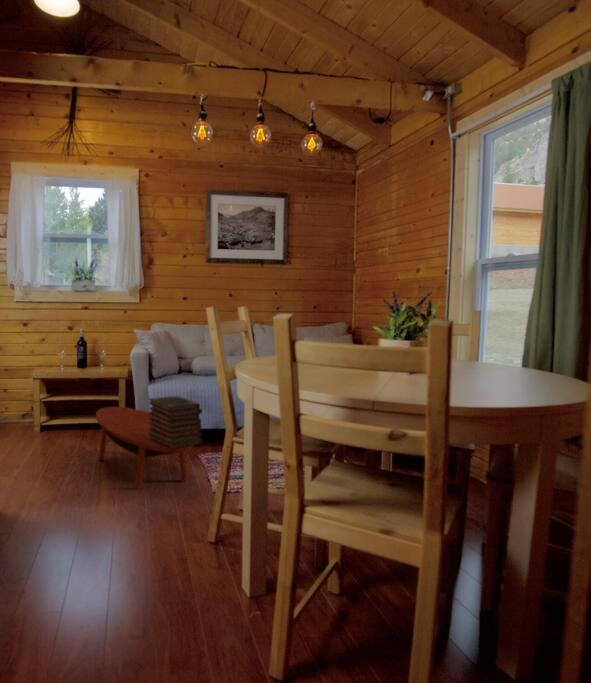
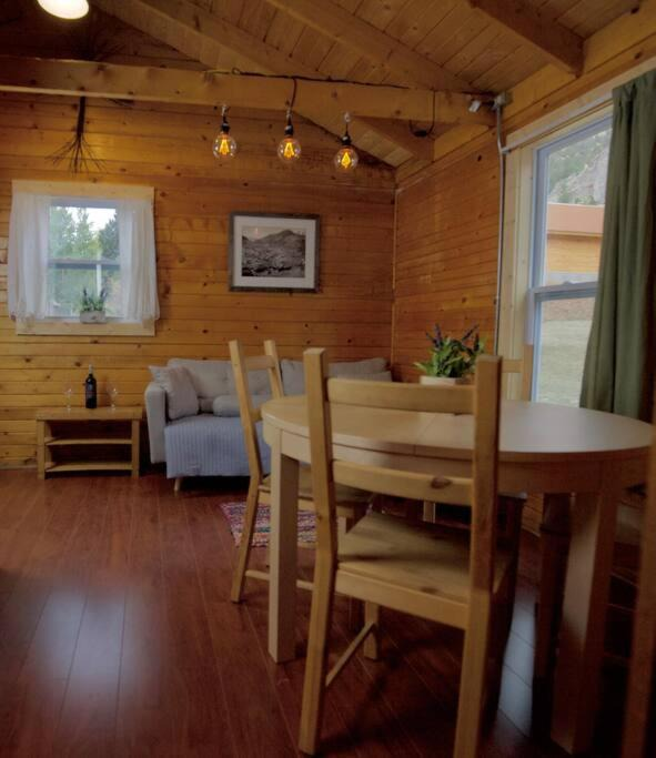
- coffee table (140, 447)
- book stack (174, 420)
